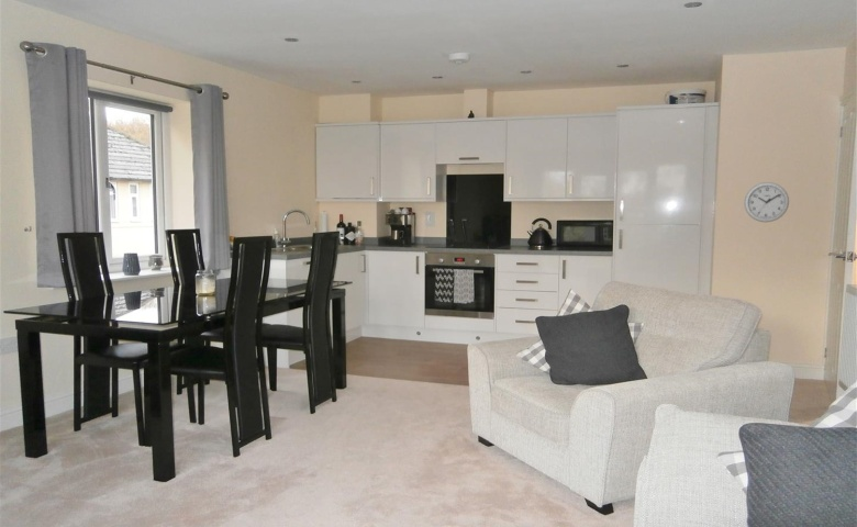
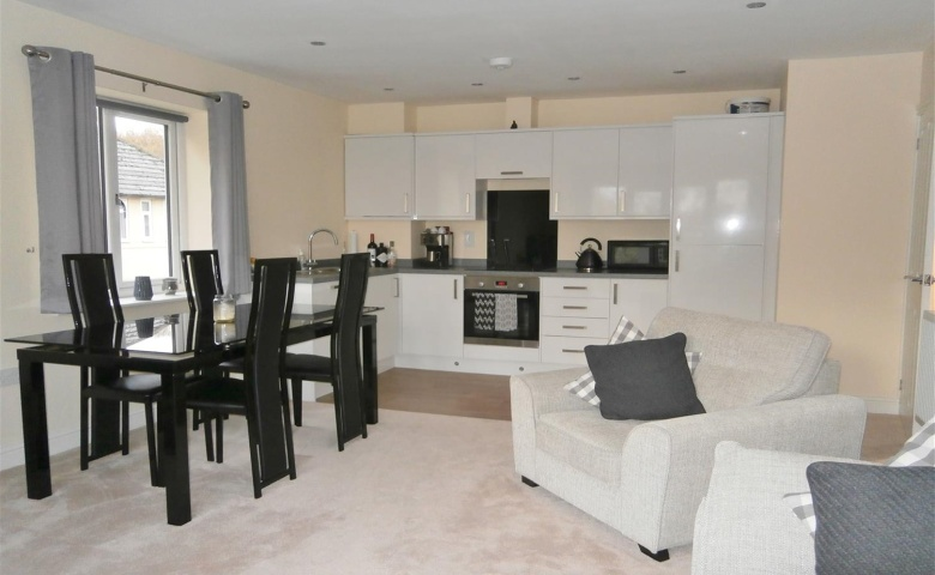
- wall clock (766, 202)
